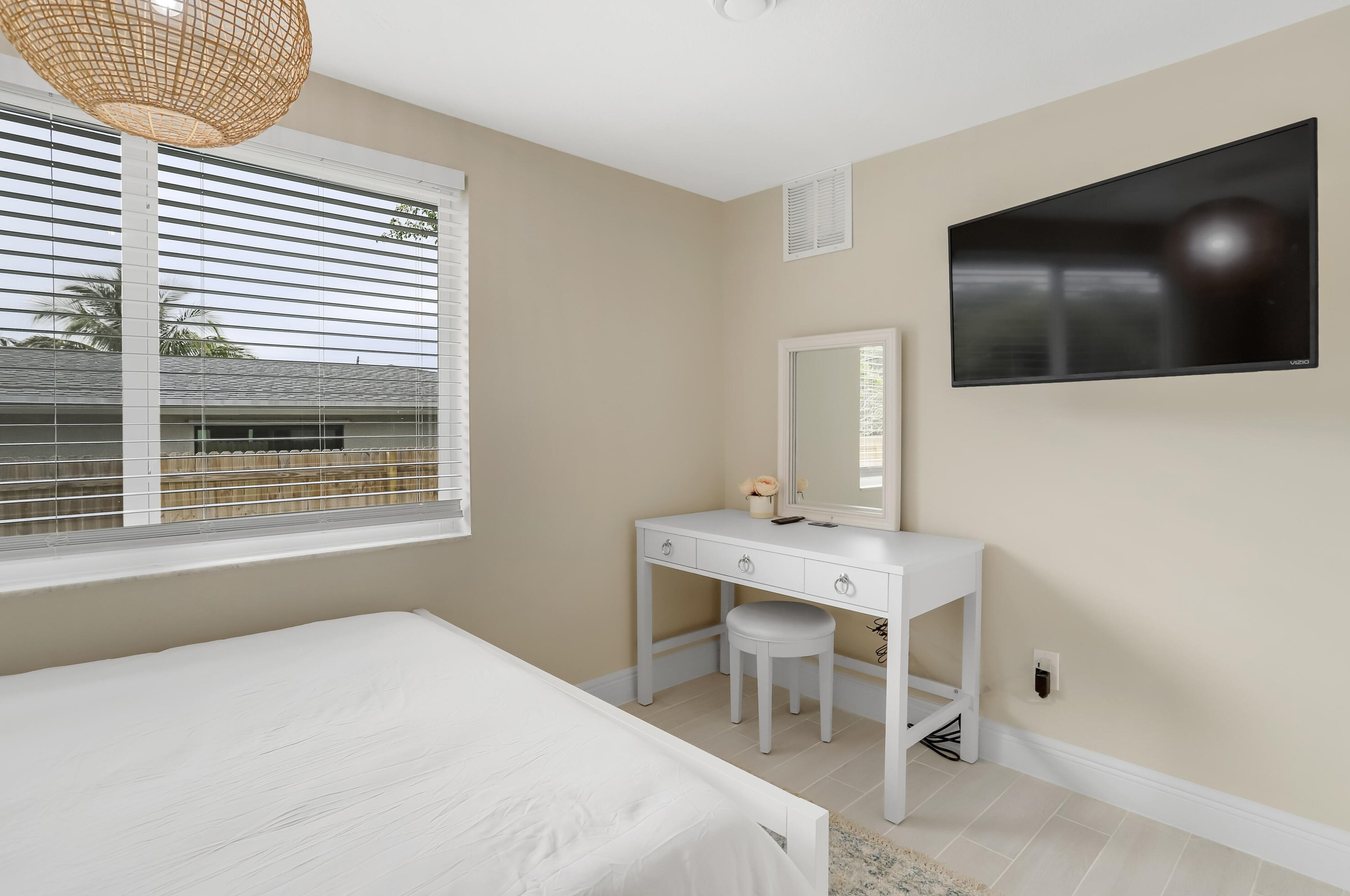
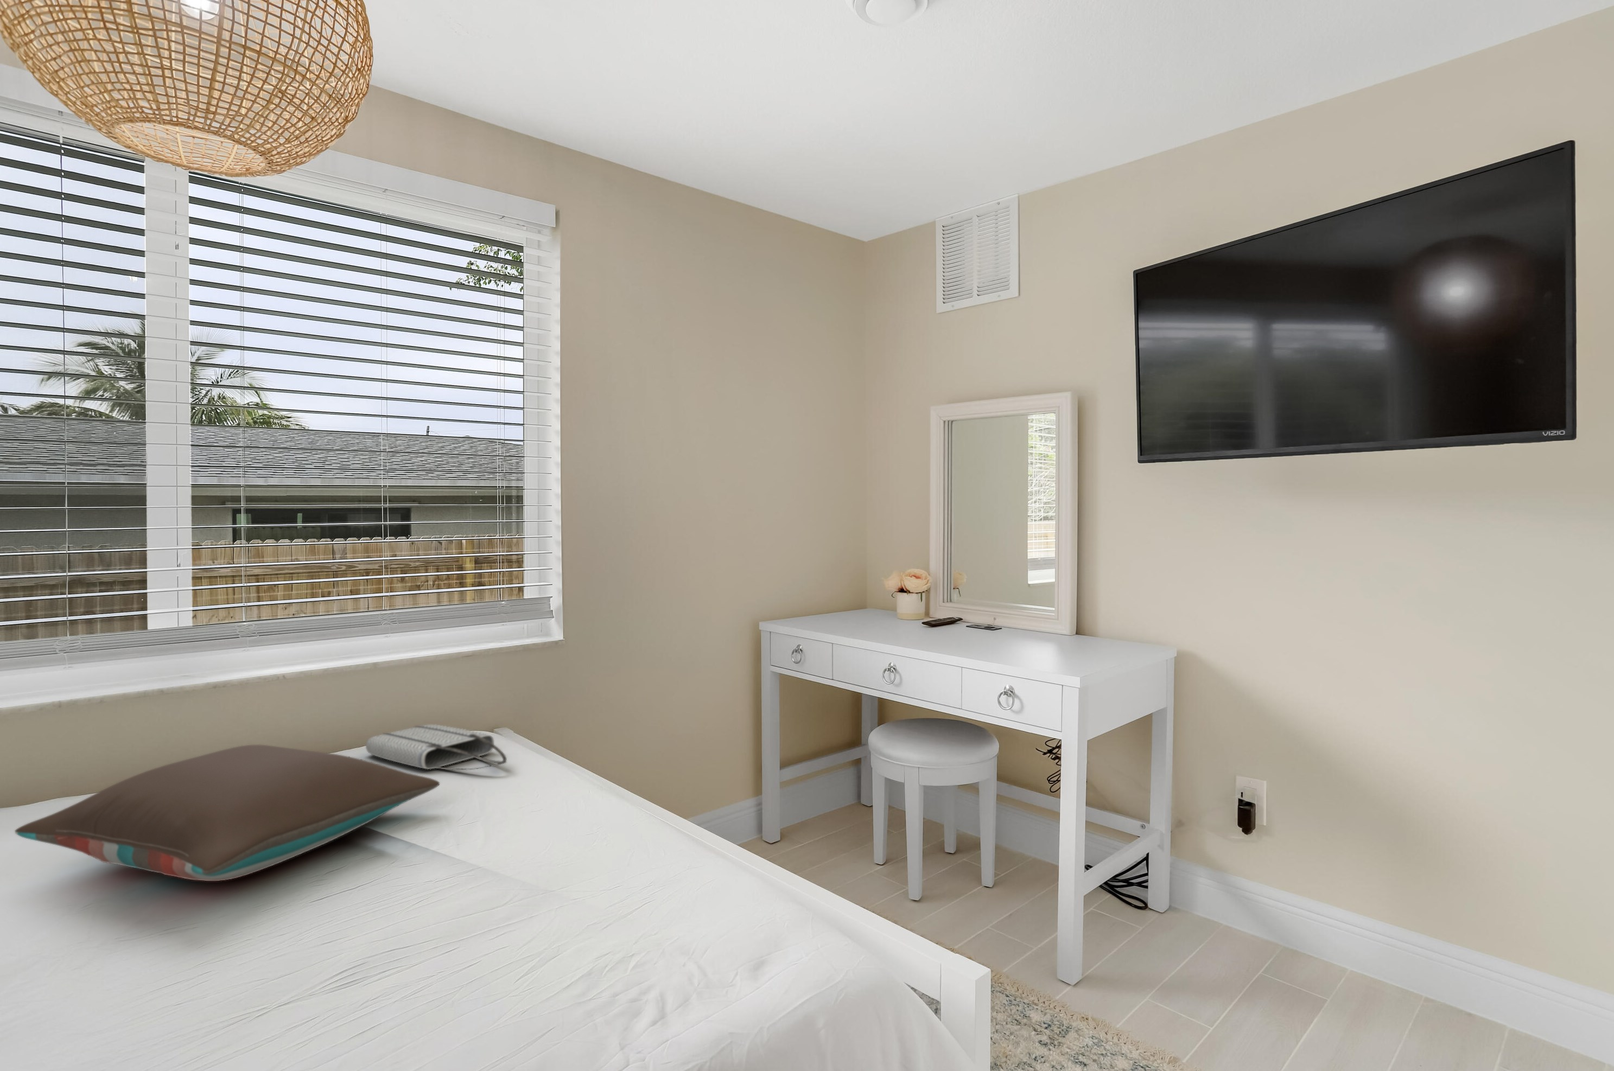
+ tote bag (448, 748)
+ pillow (246, 804)
